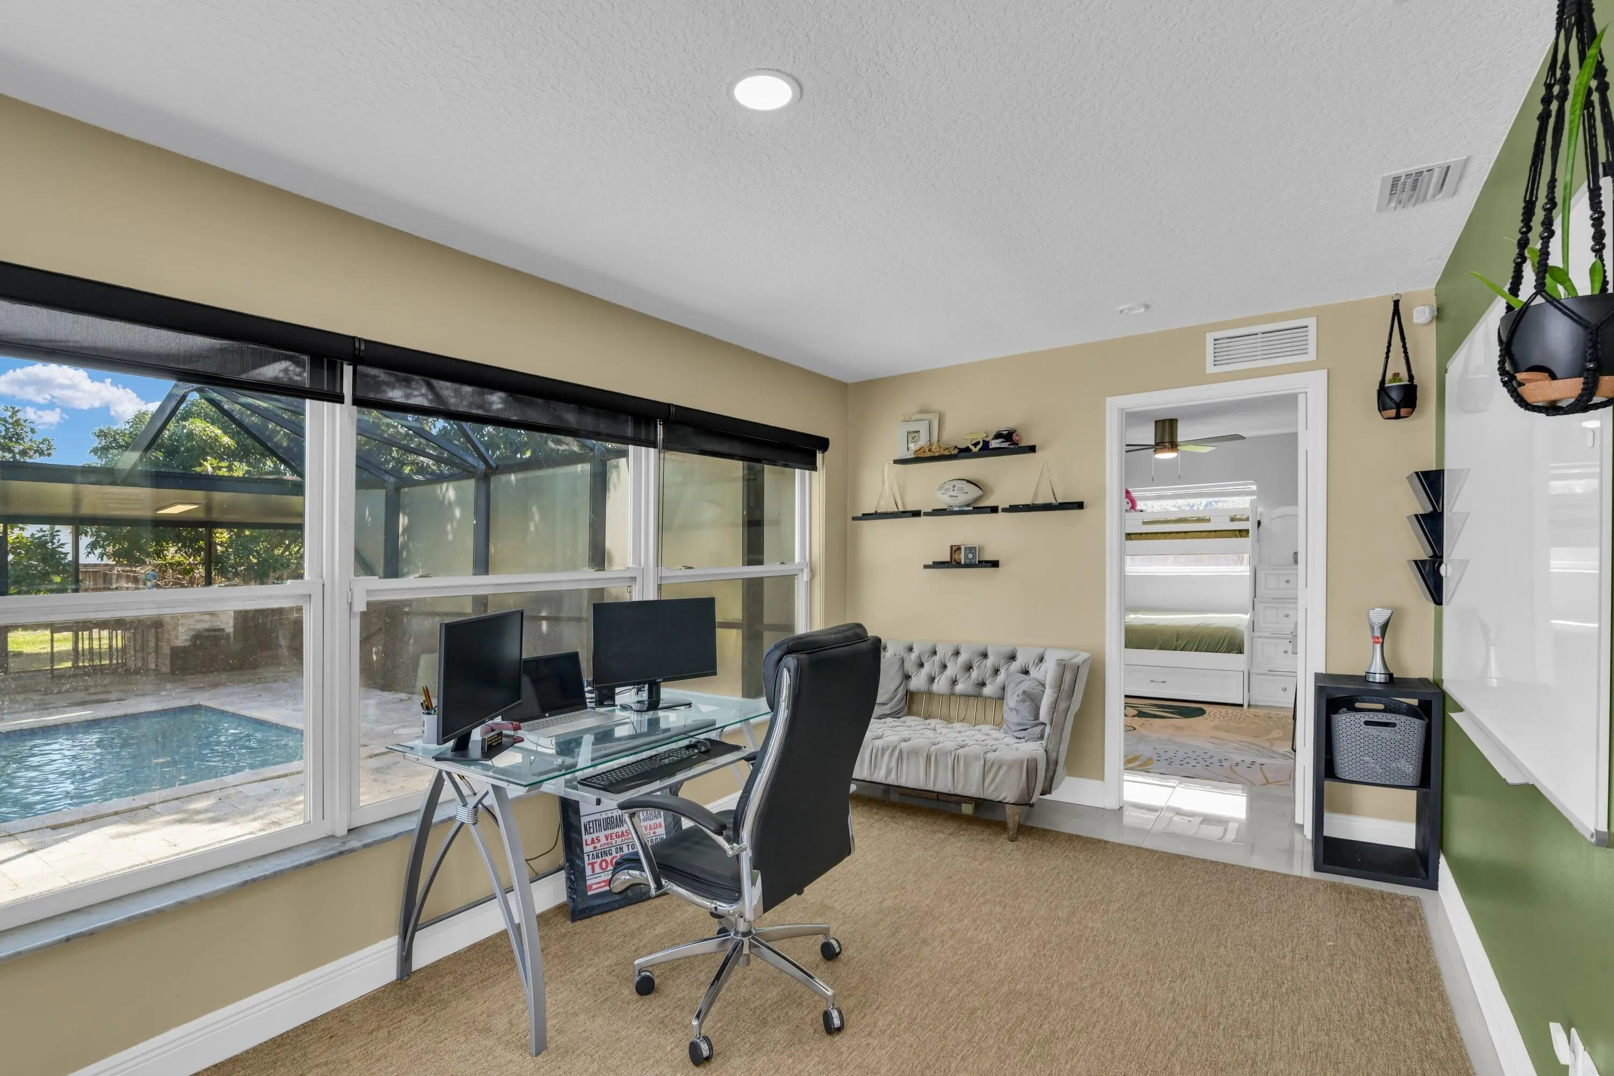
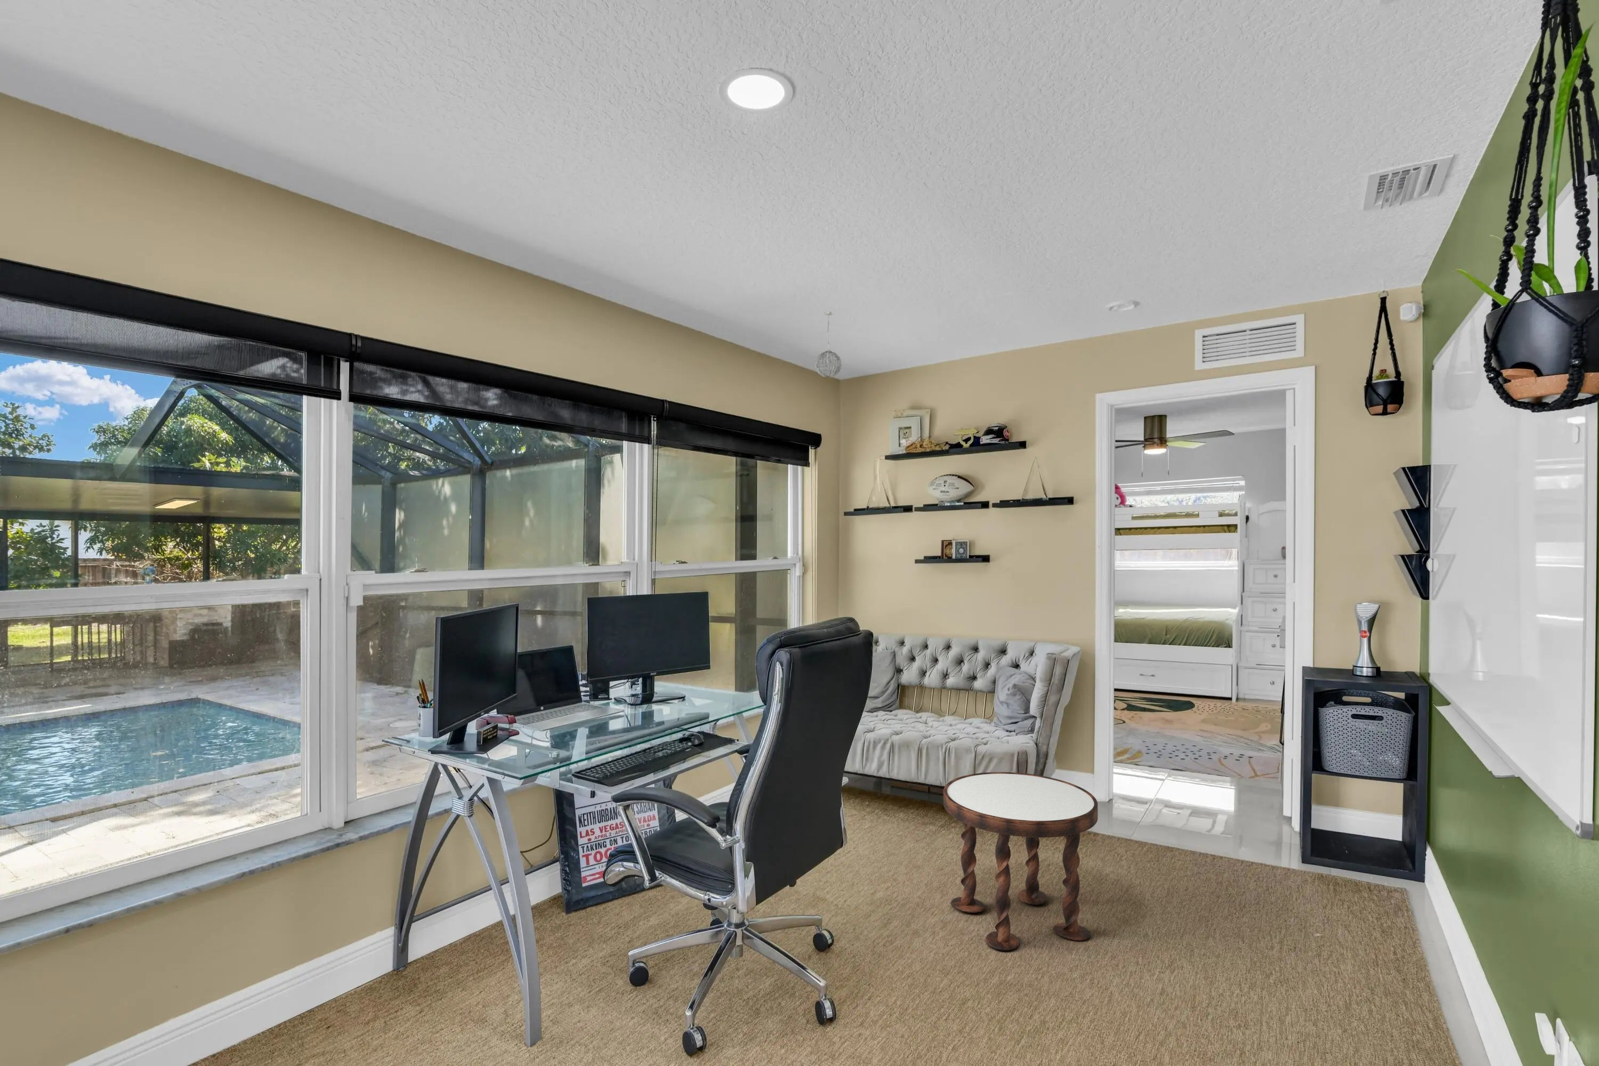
+ side table (1010, 857)
+ pendant light (828, 344)
